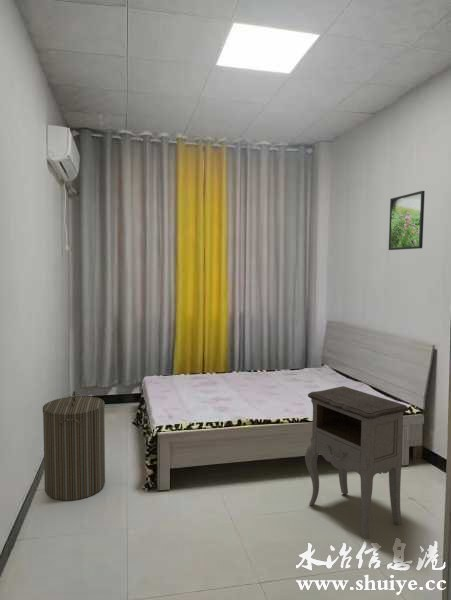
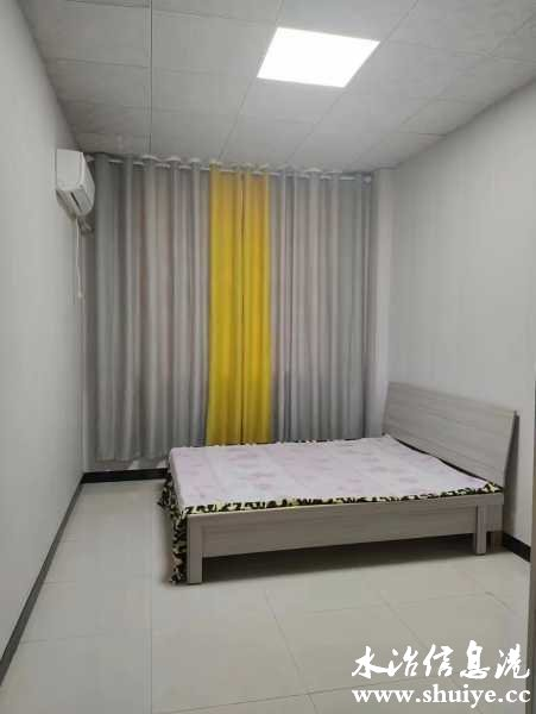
- nightstand (353, 457)
- laundry hamper (74, 439)
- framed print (405, 222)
